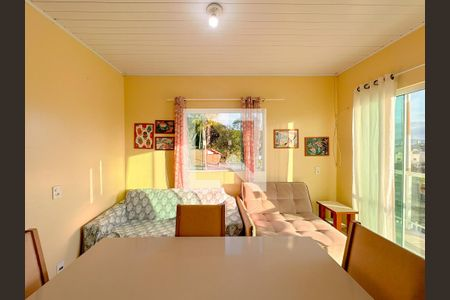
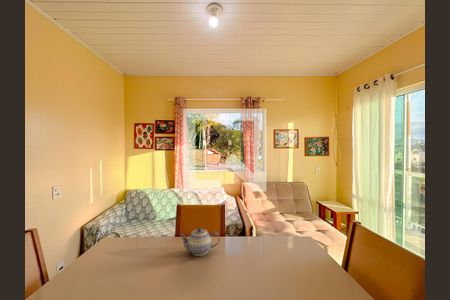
+ teapot (199, 240)
